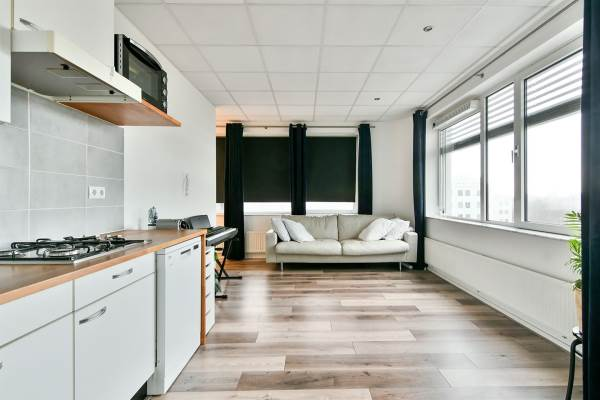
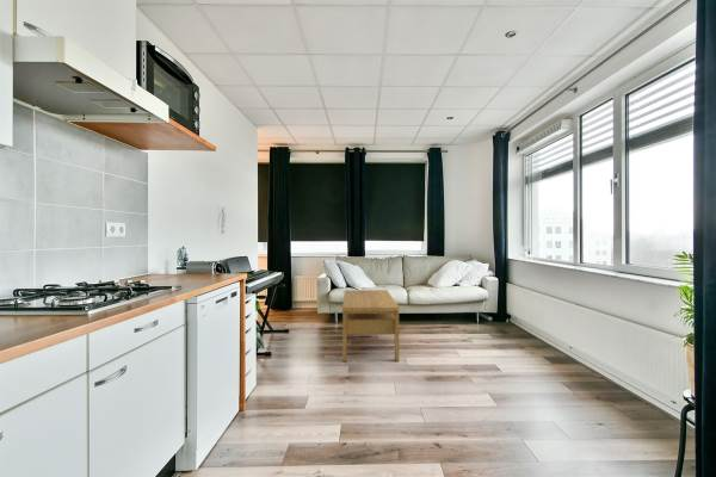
+ coffee table (368, 320)
